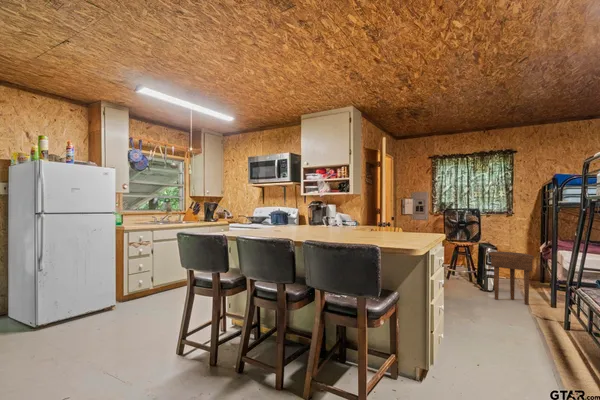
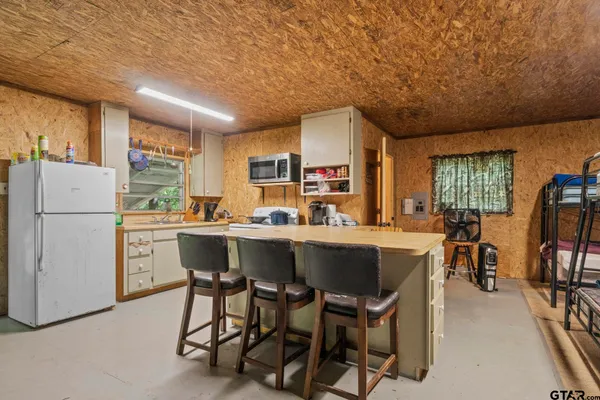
- side table (511, 277)
